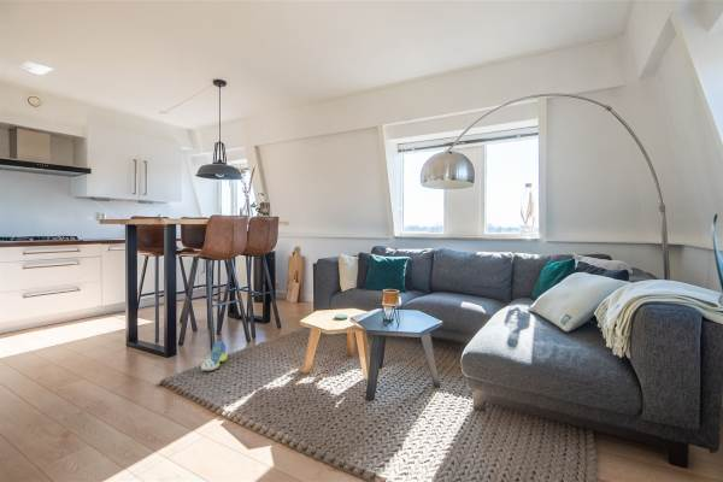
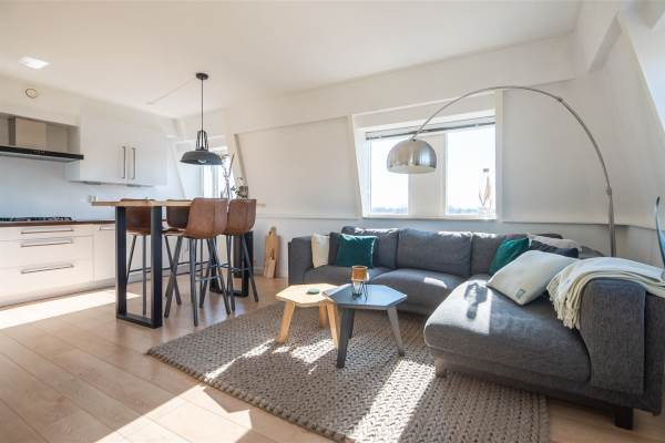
- sneaker (213, 354)
